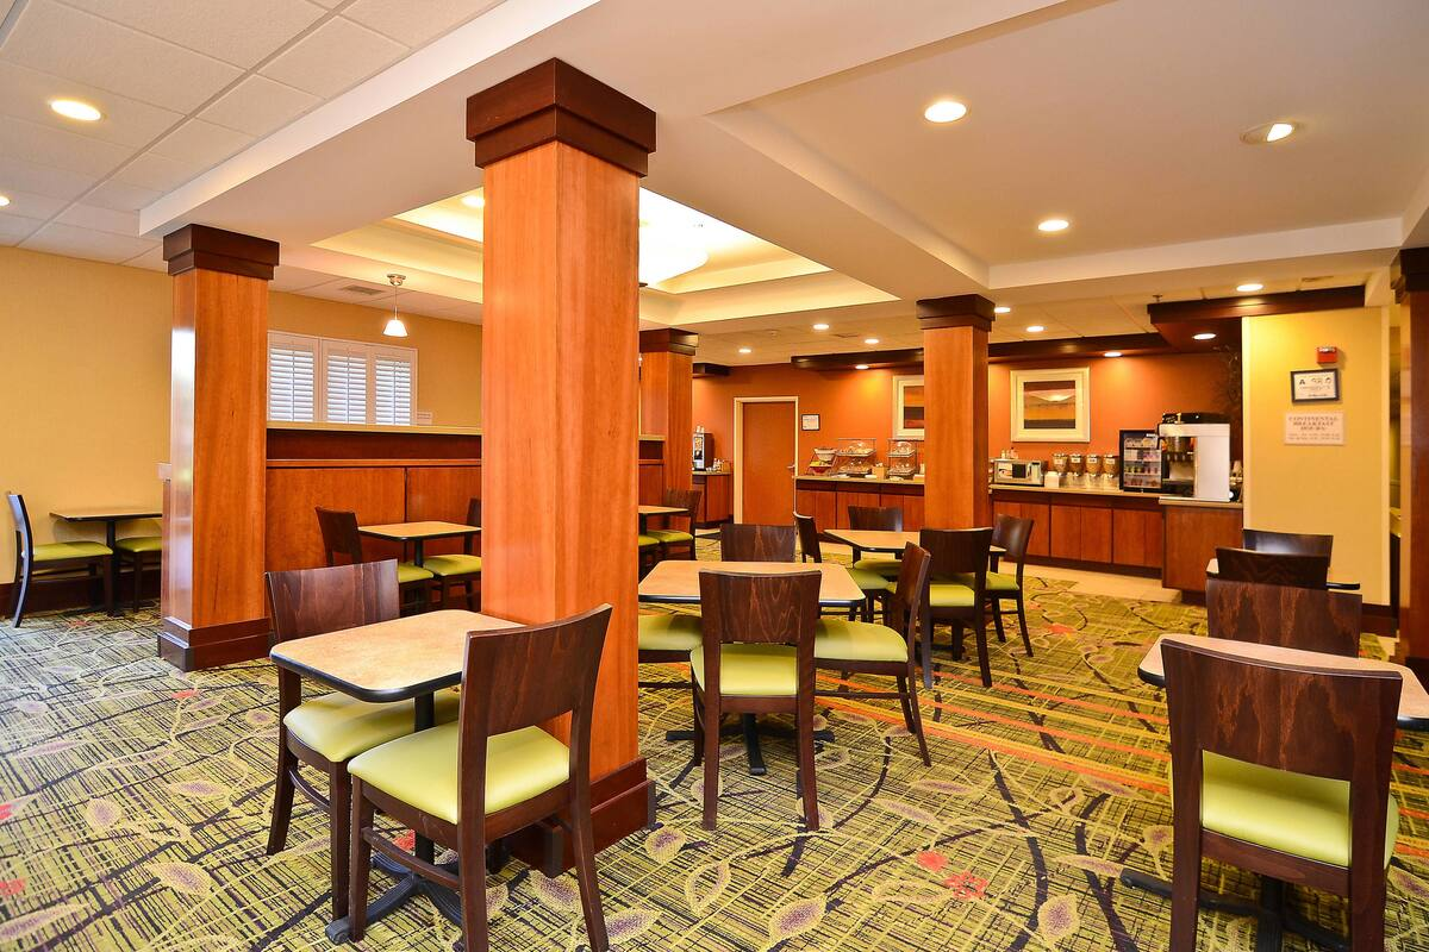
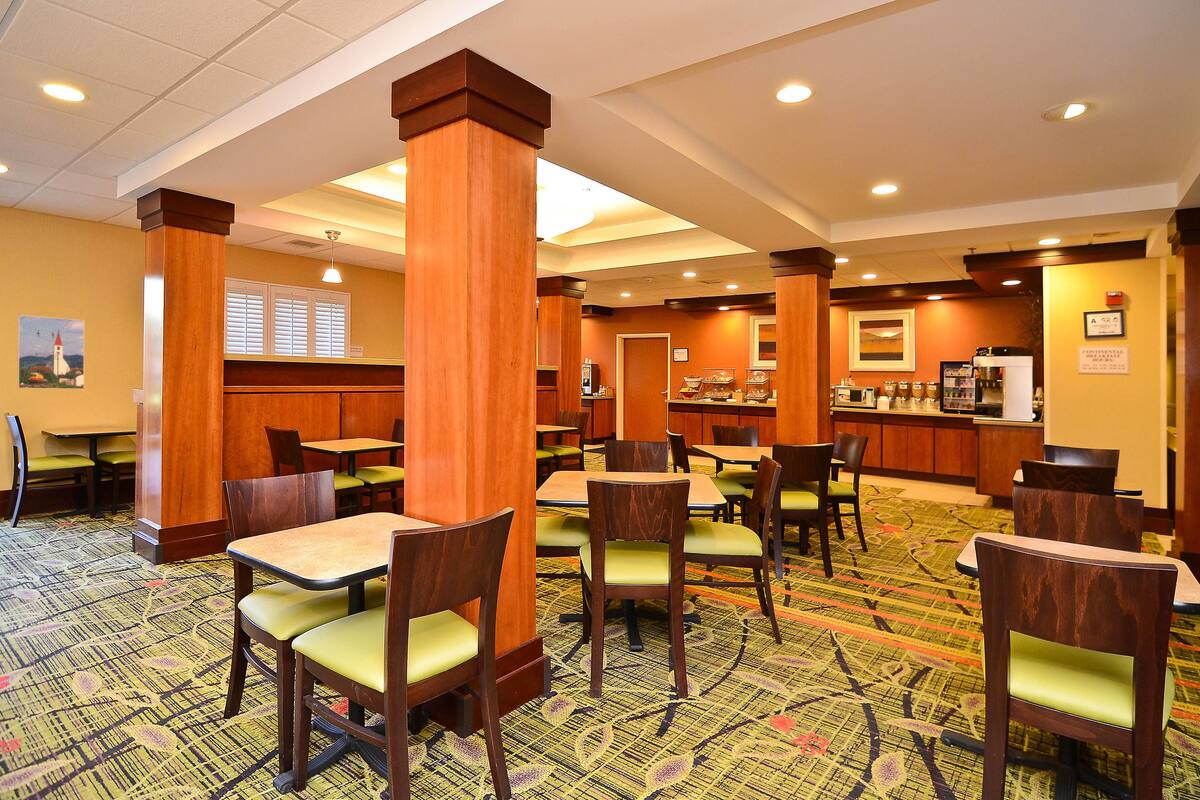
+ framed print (52, 353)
